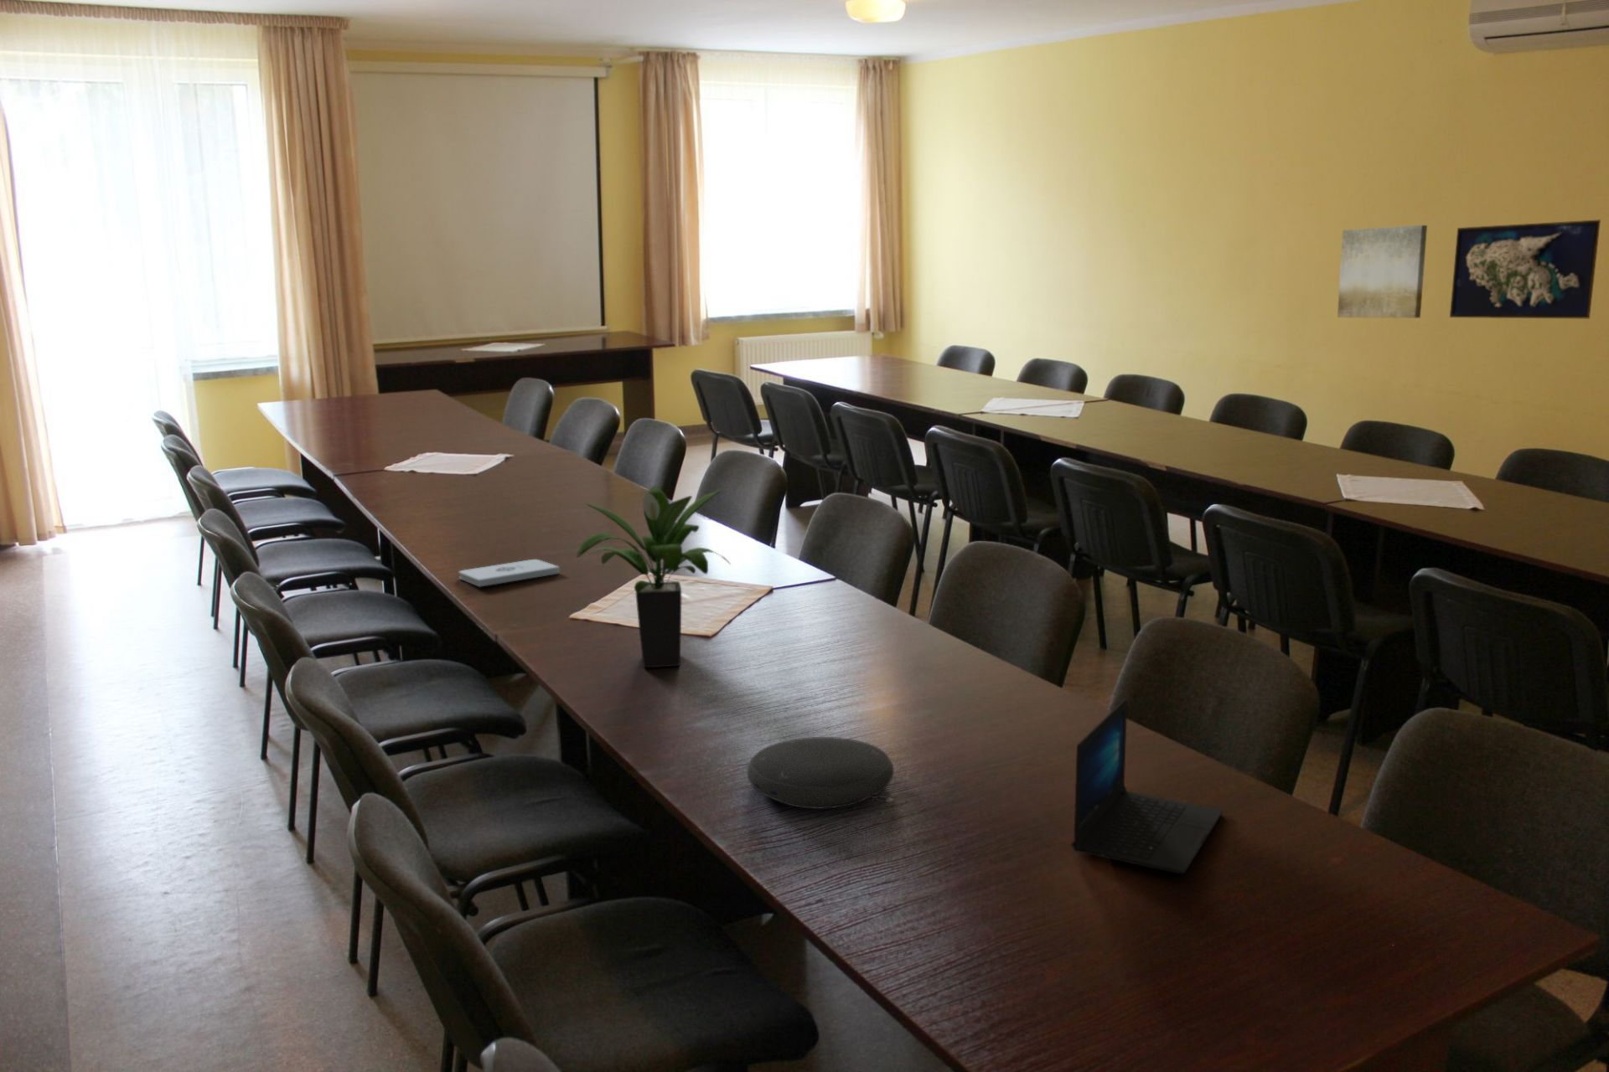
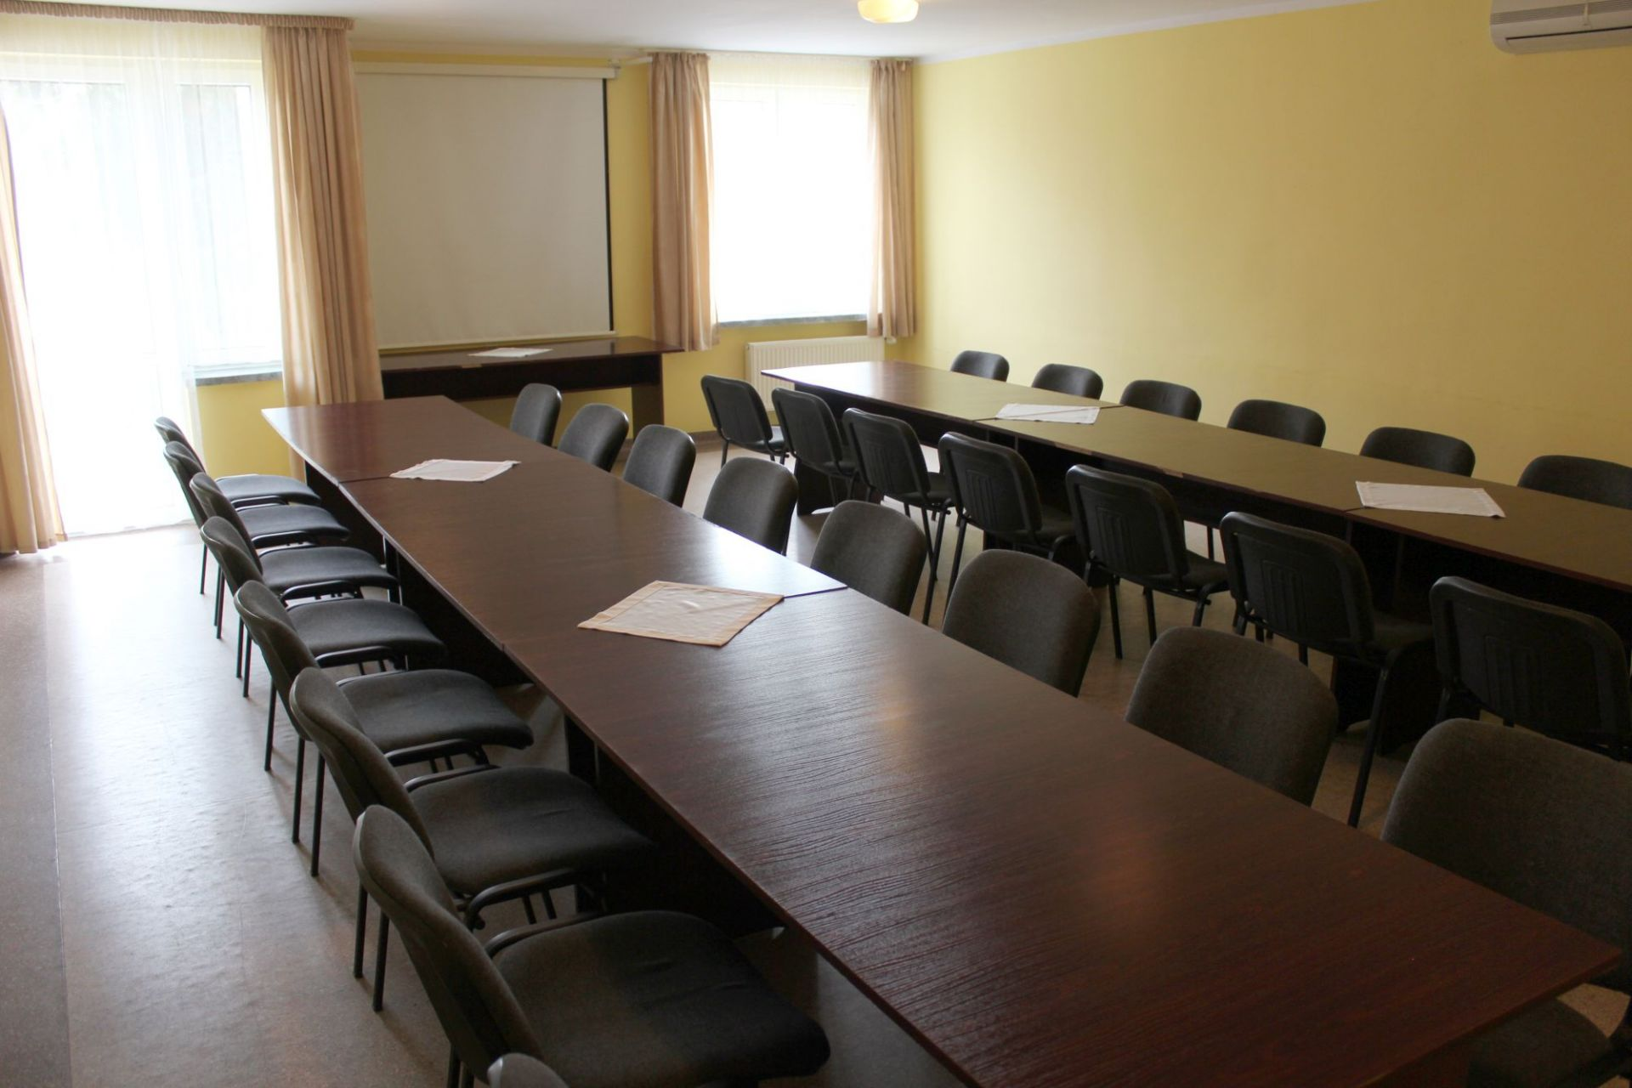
- speaker (824, 772)
- laptop (1147, 794)
- potted plant (655, 575)
- notepad (509, 572)
- wall art (1380, 272)
- map (1518, 272)
